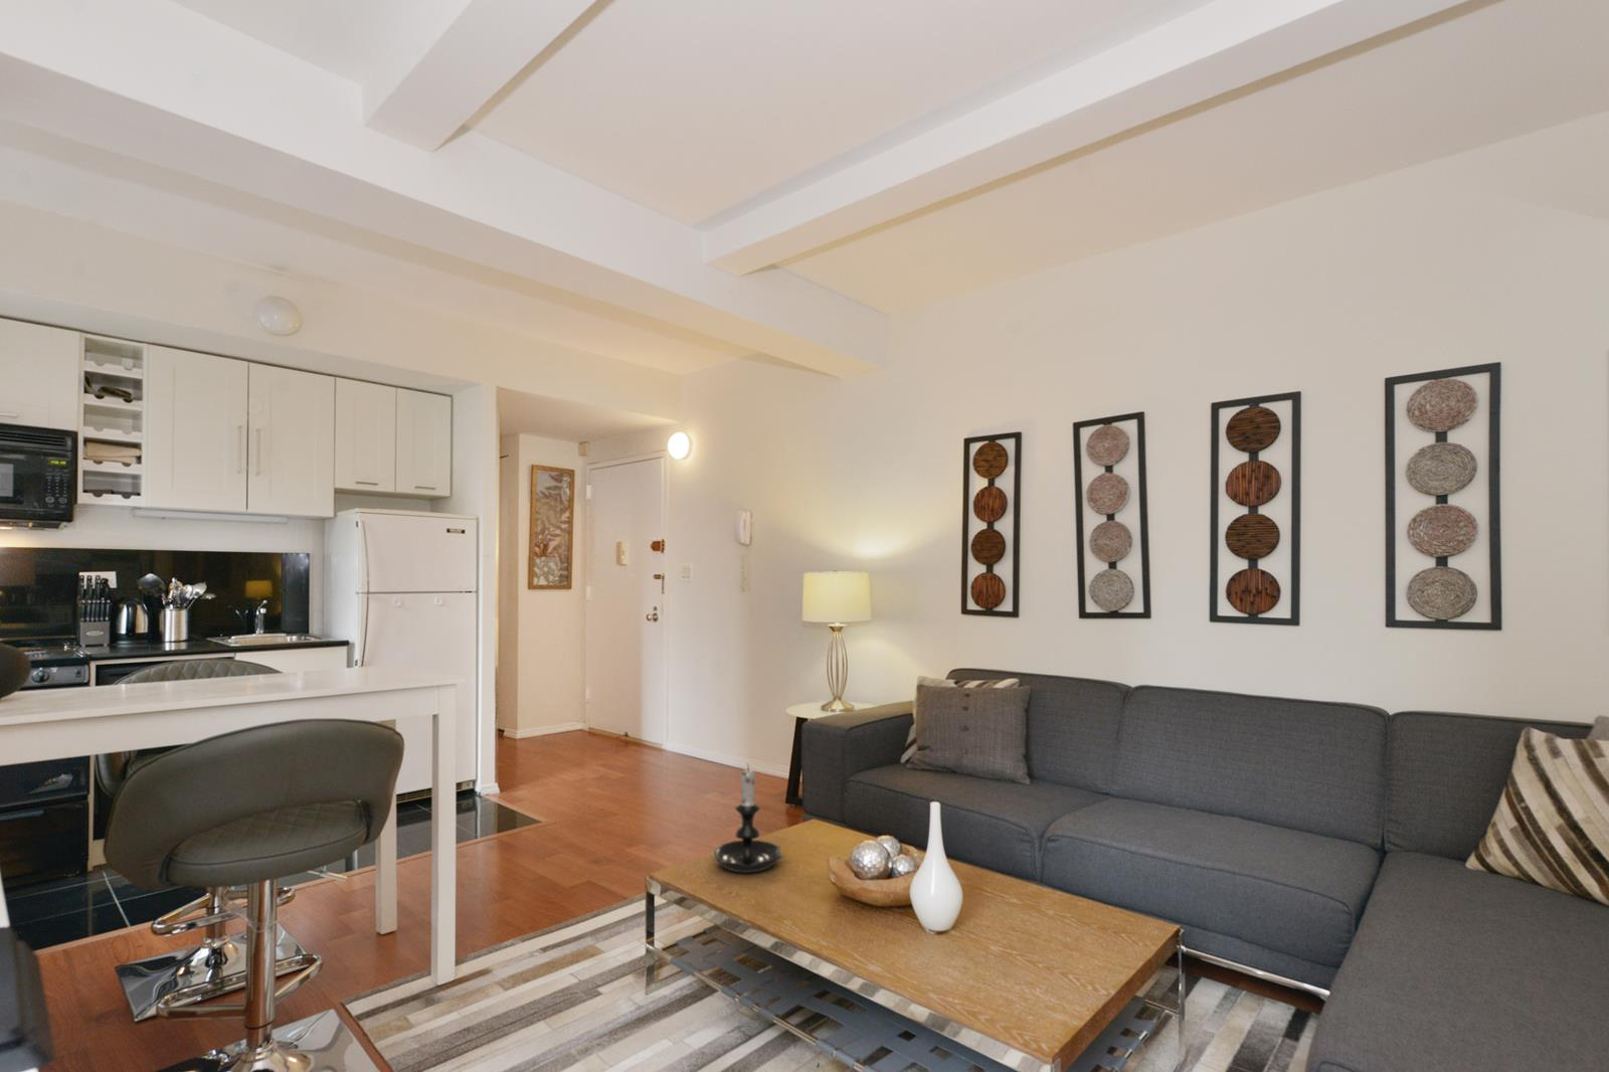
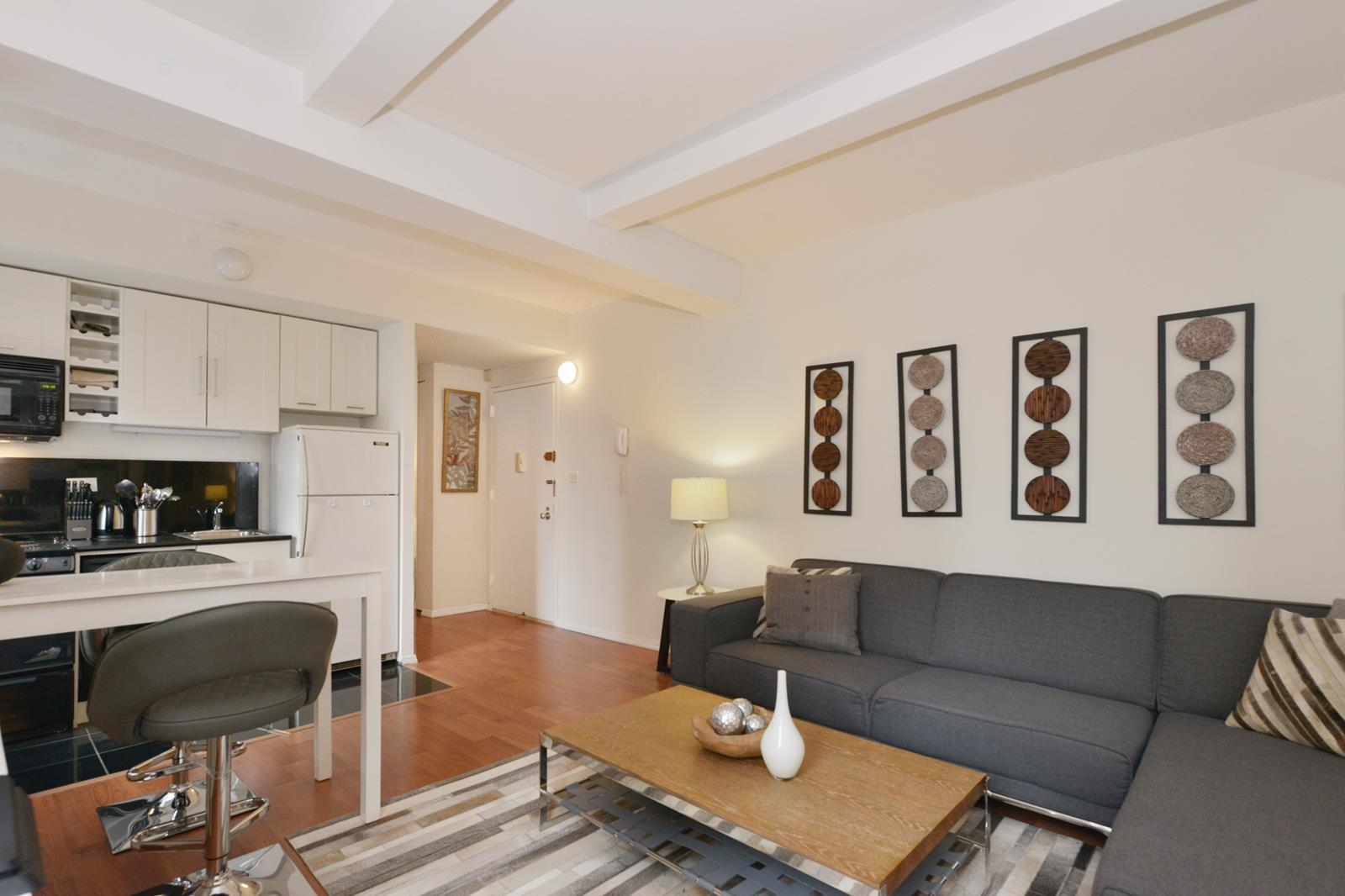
- candle holder (748, 814)
